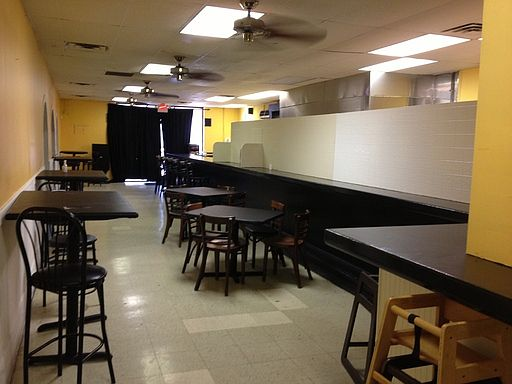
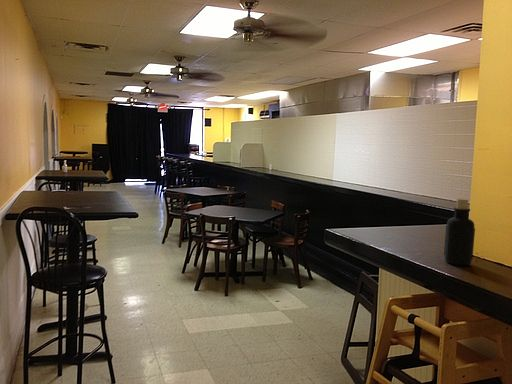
+ bottle (460, 231)
